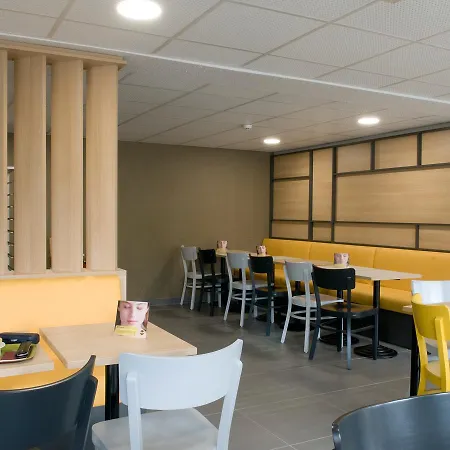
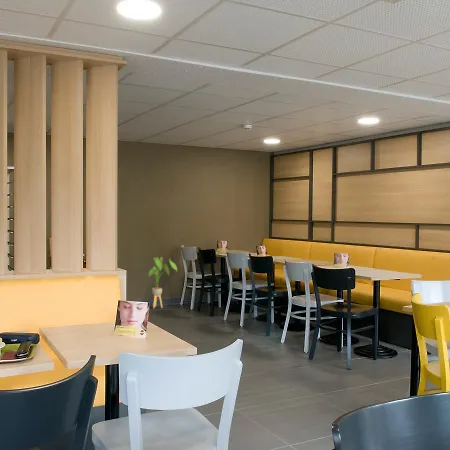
+ house plant (158, 280)
